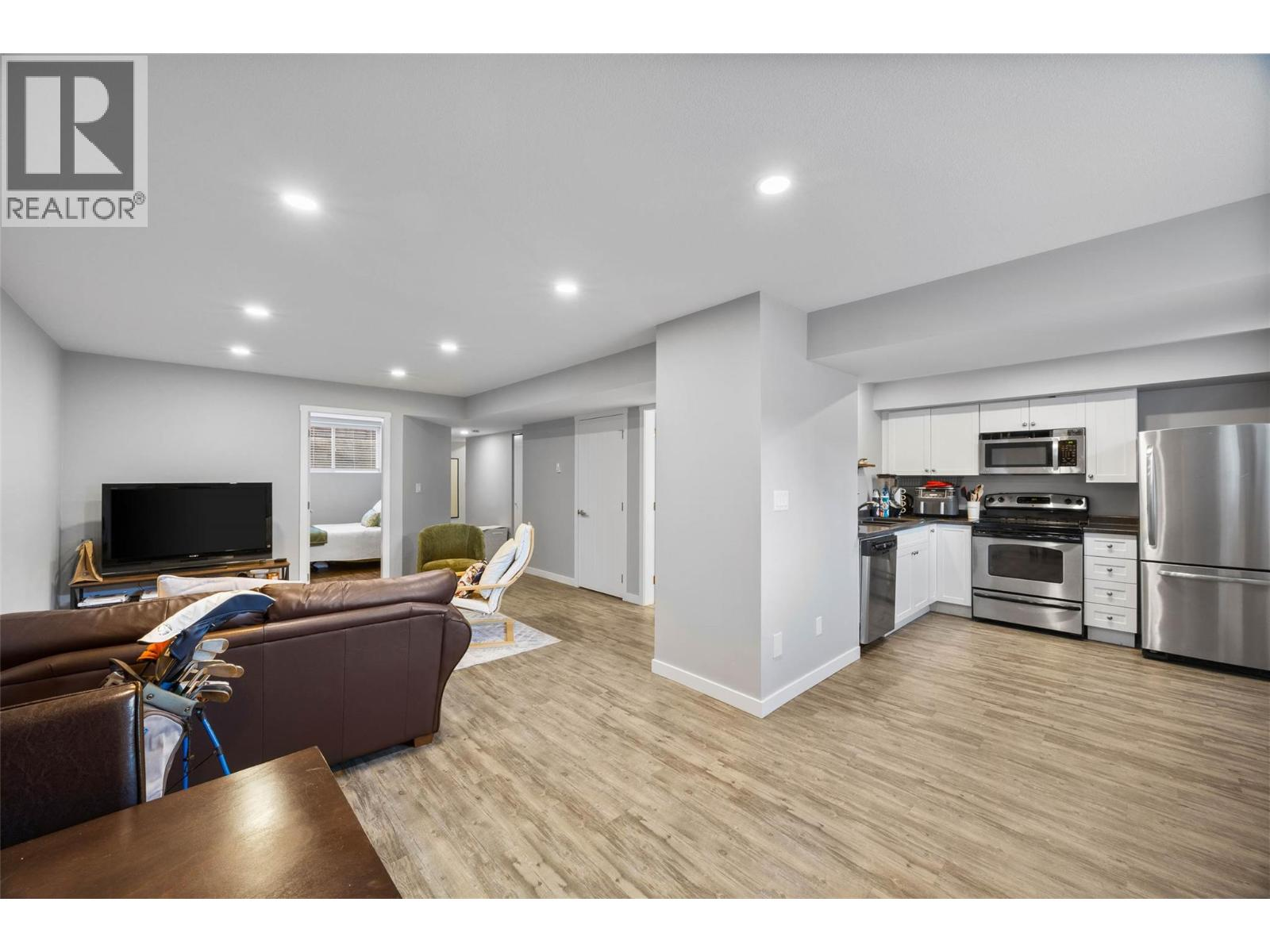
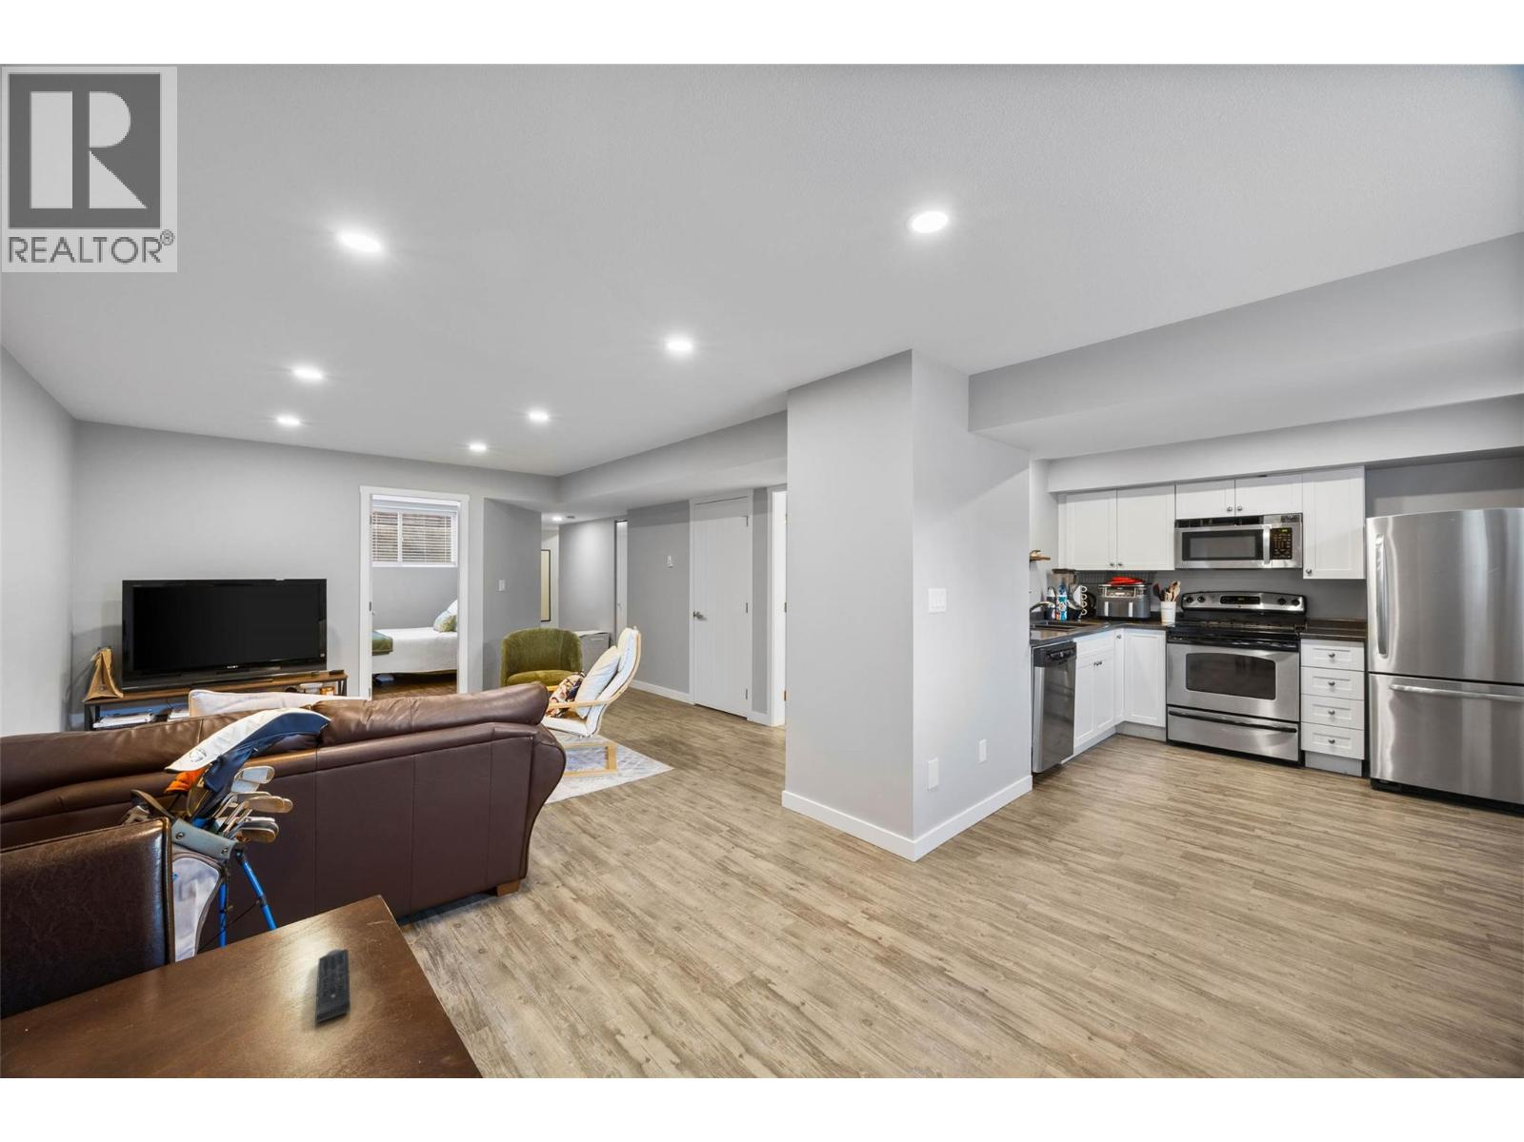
+ remote control (332, 979)
